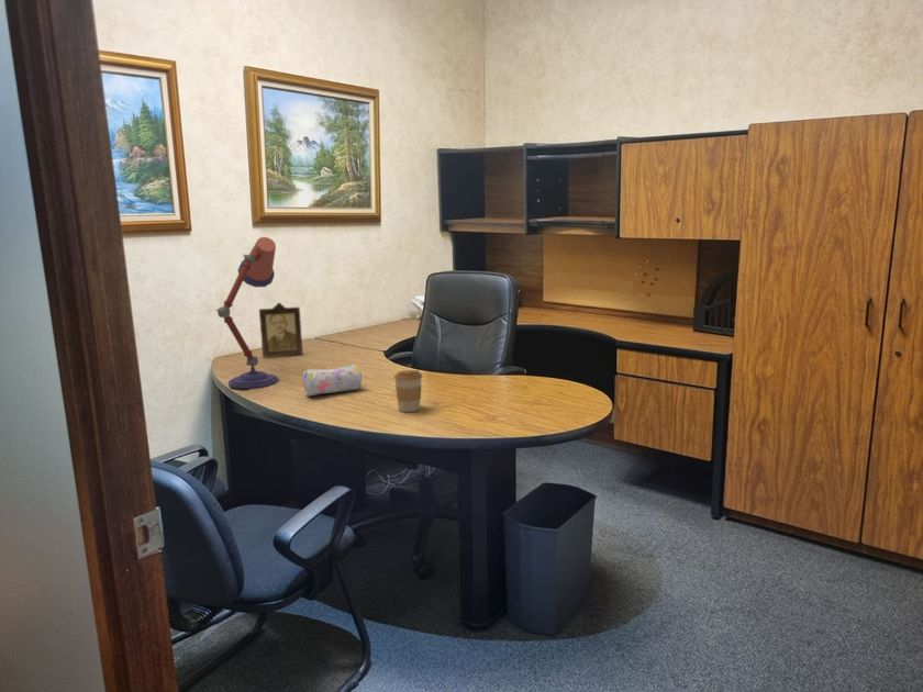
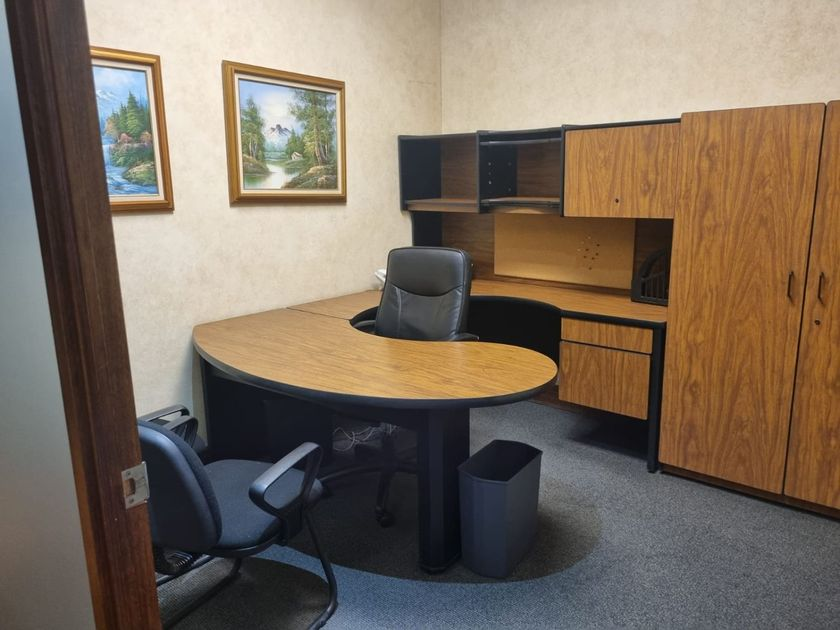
- desk lamp (232, 304)
- coffee cup (408, 389)
- pencil case (332, 379)
- photo frame (280, 327)
